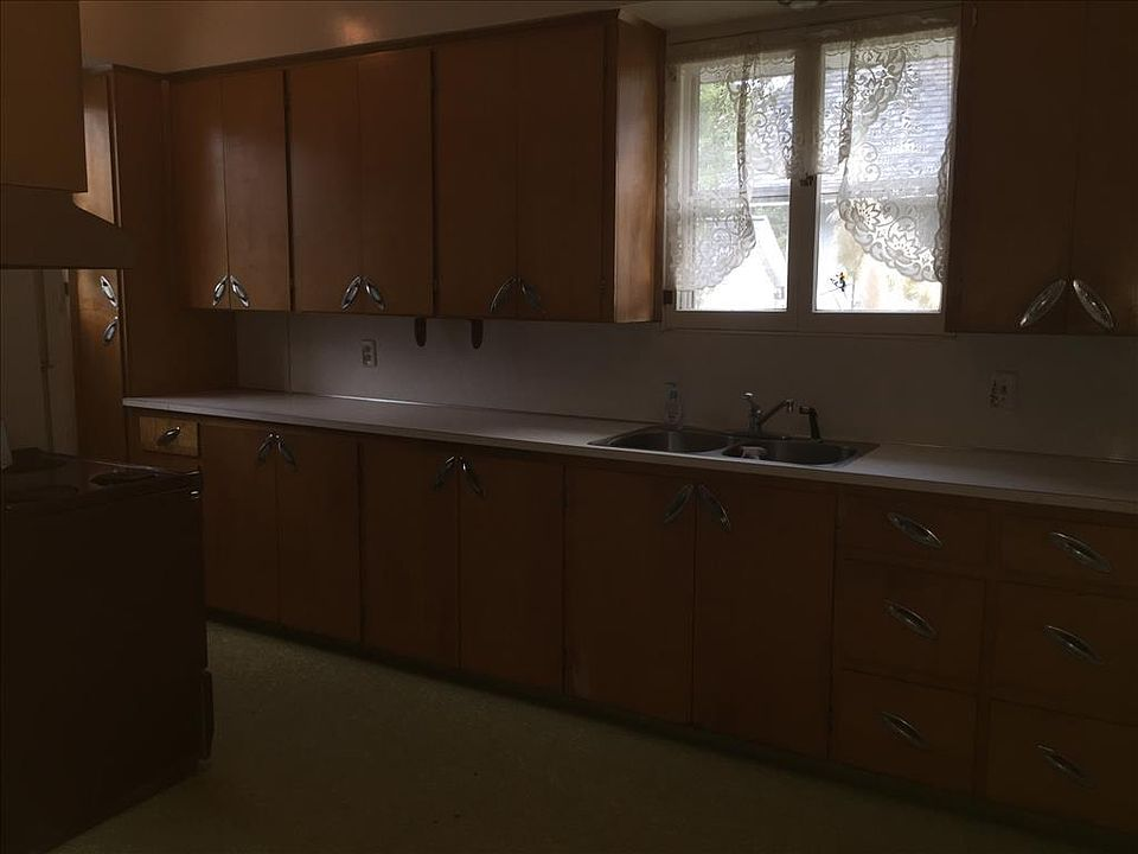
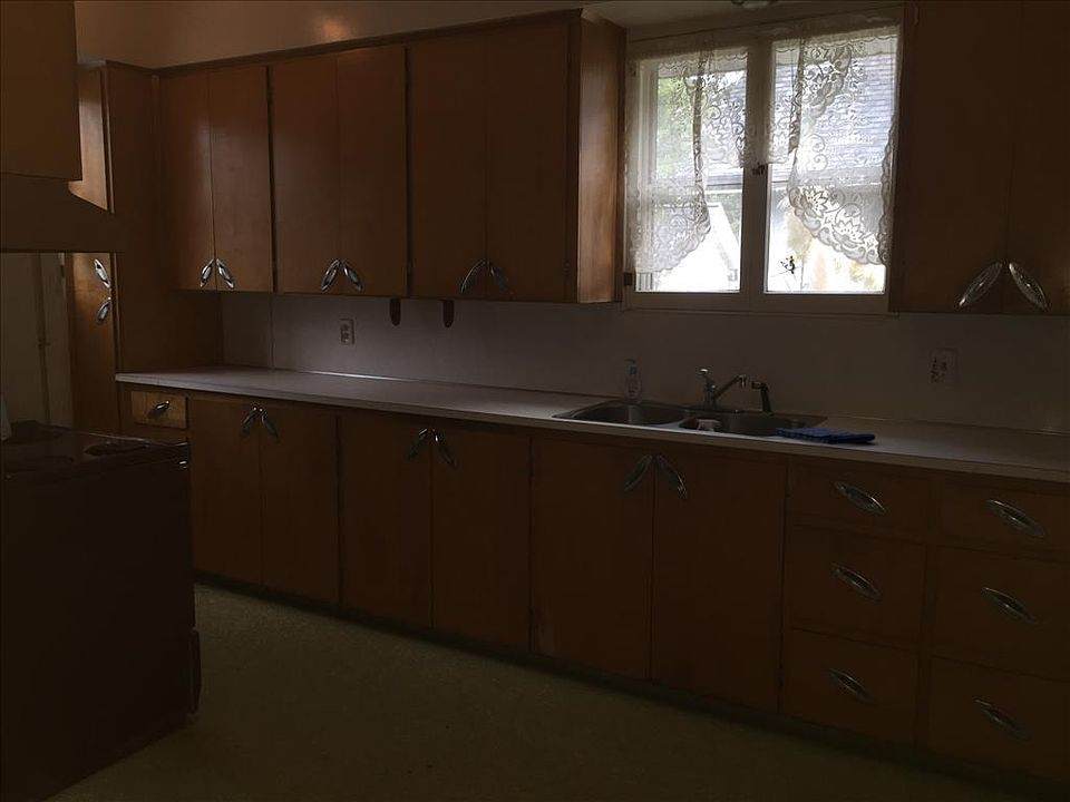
+ dish towel (824, 433)
